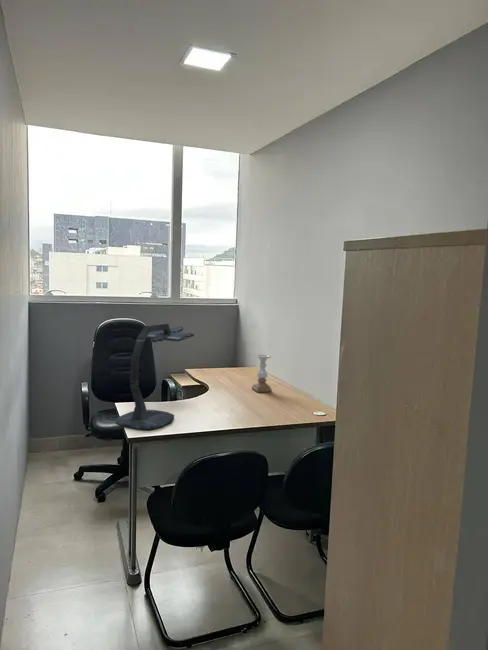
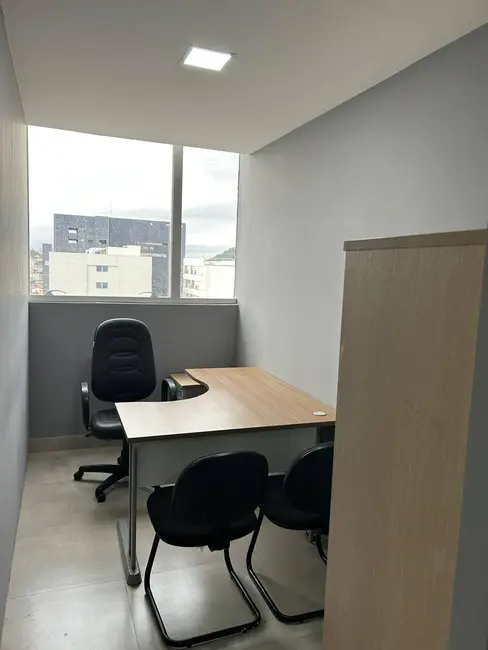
- desk lamp (138, 370)
- candle holder (262, 373)
